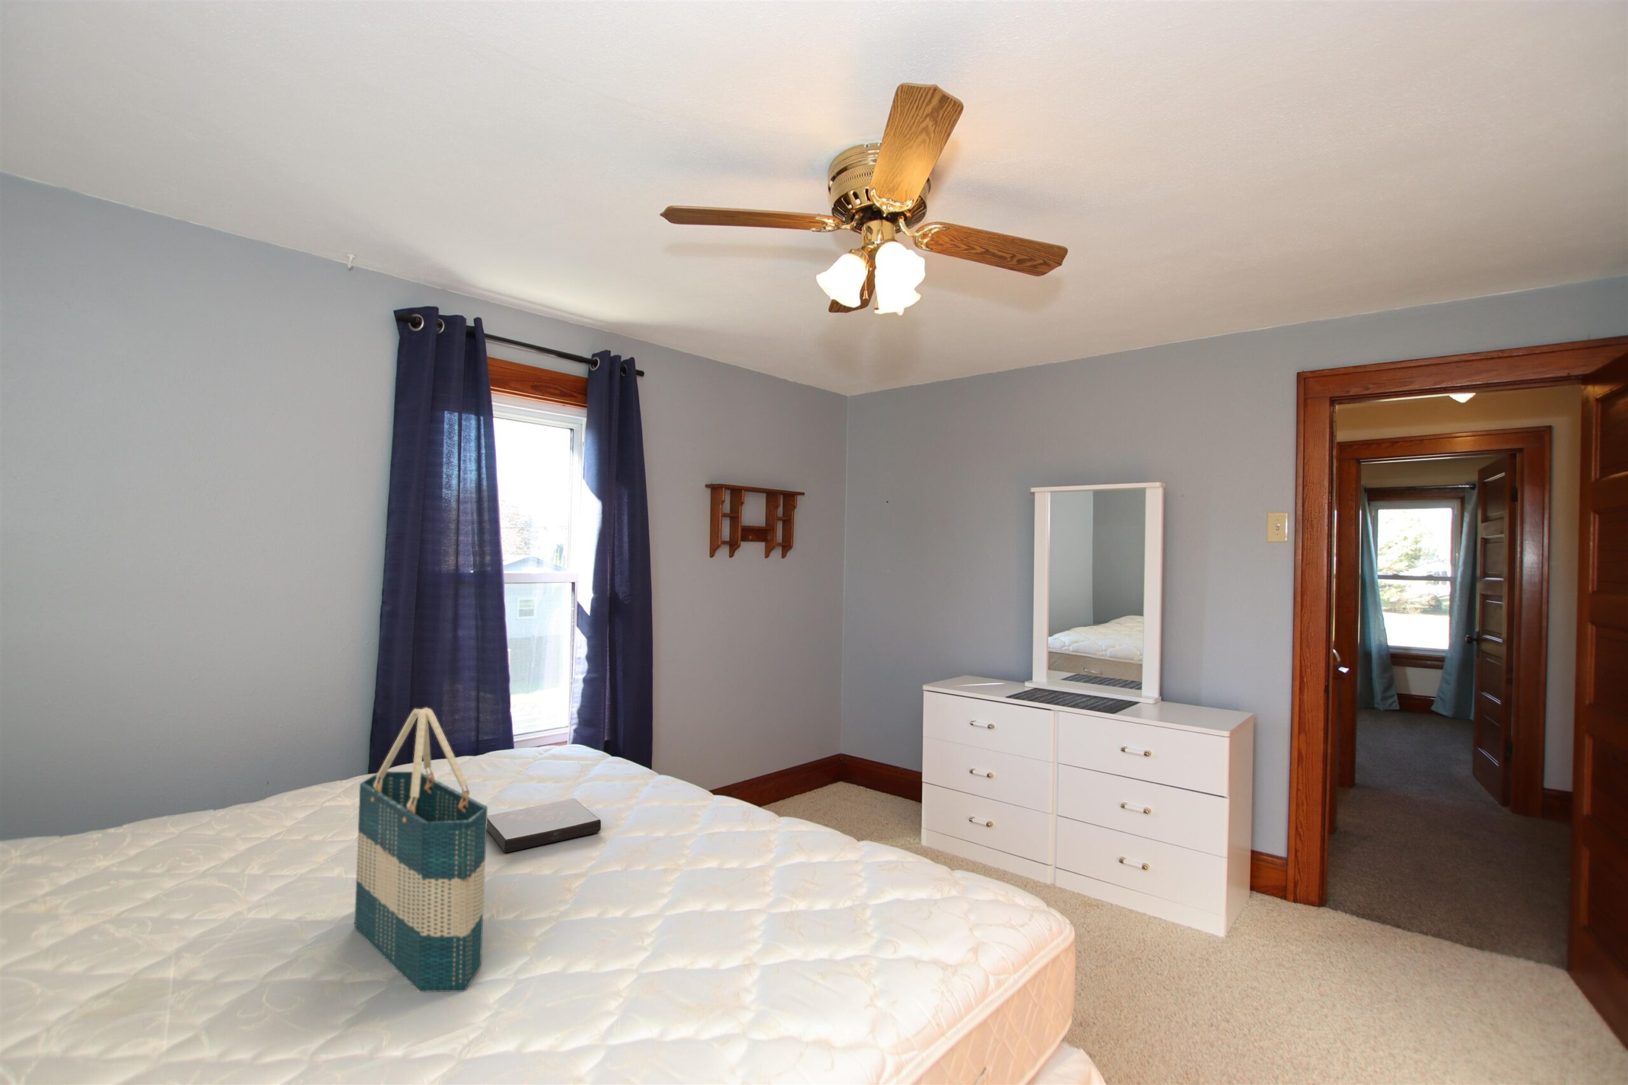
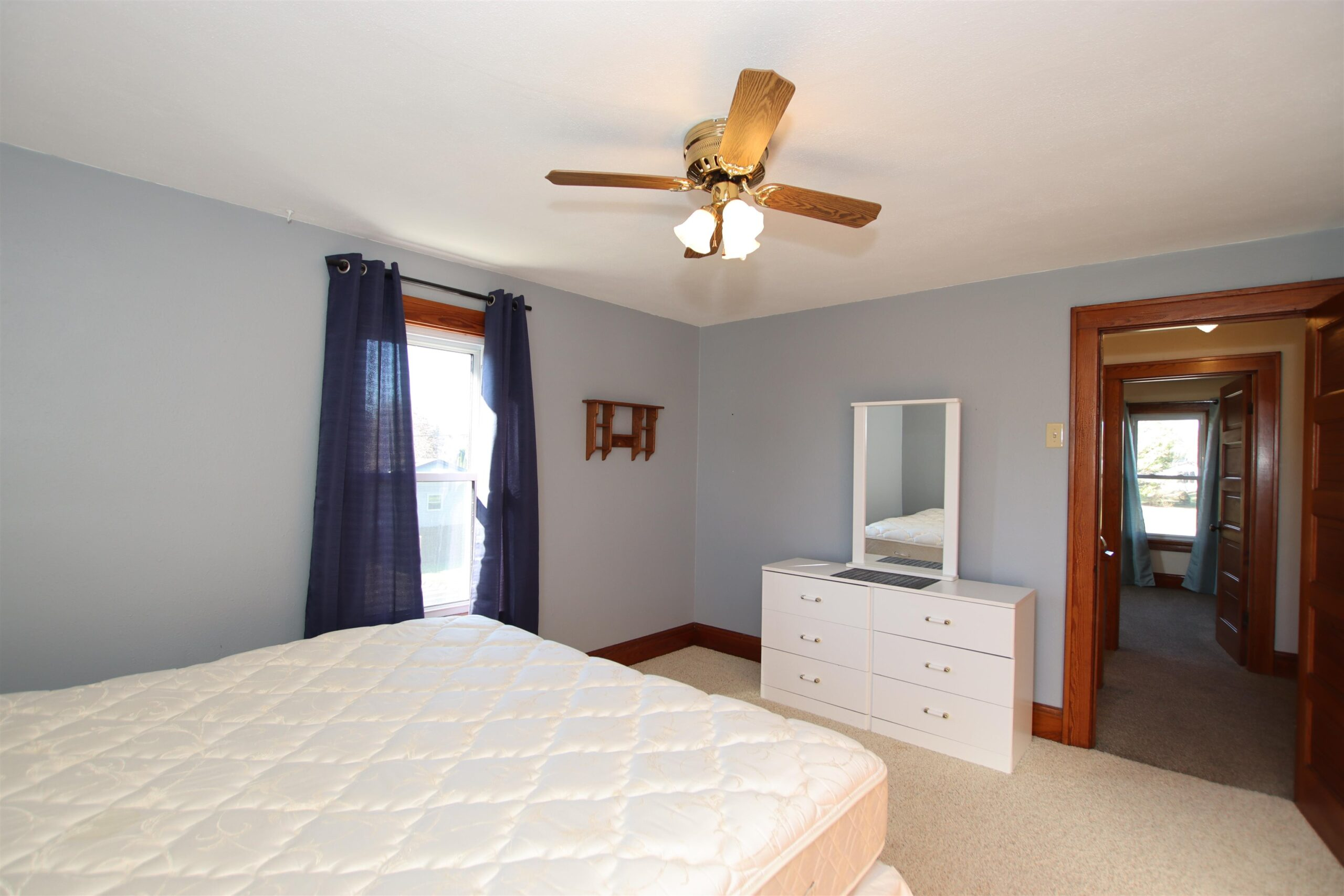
- tote bag (419, 827)
- book (541, 823)
